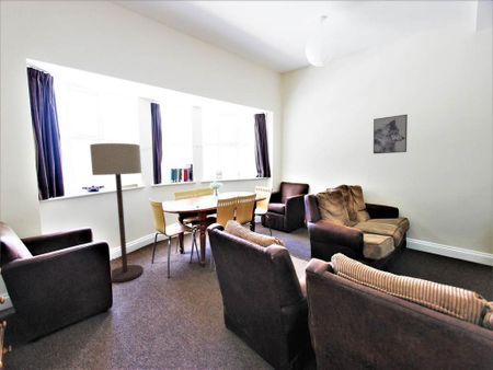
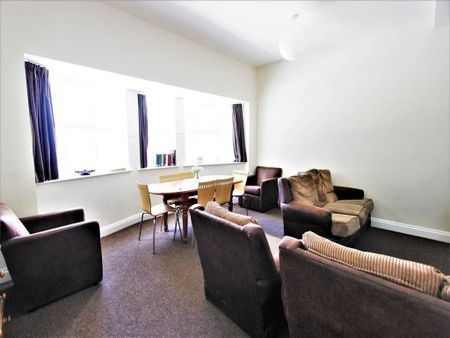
- floor lamp (121, 210)
- wall art (389, 135)
